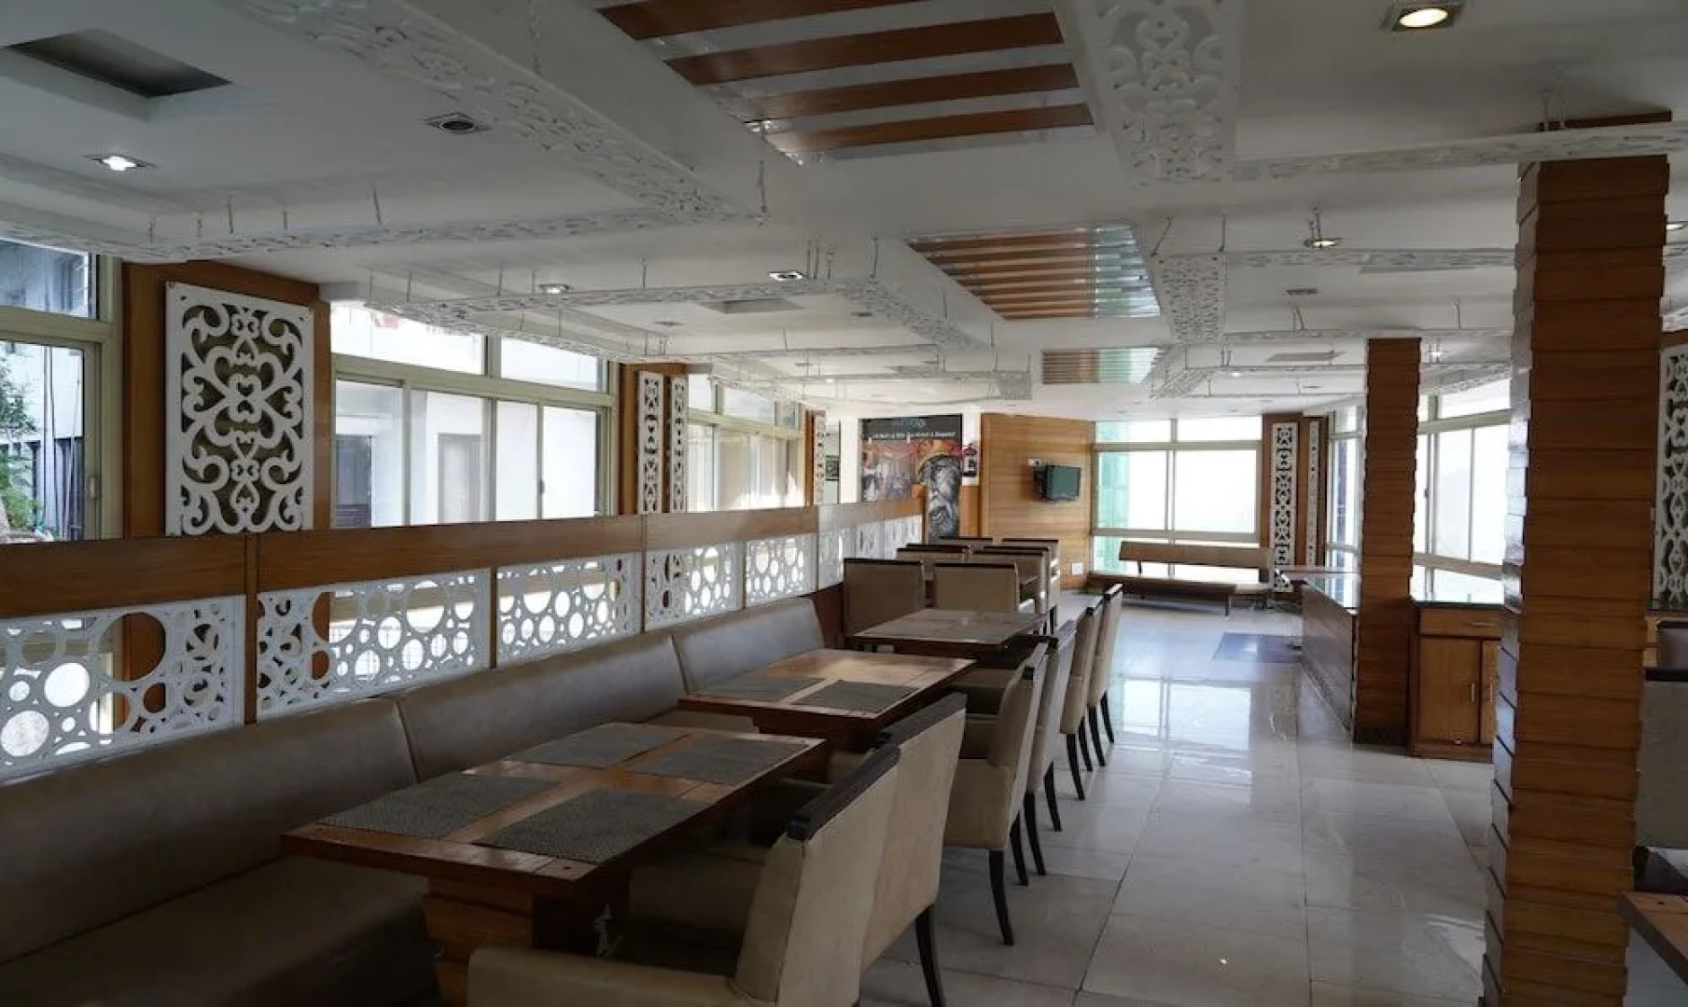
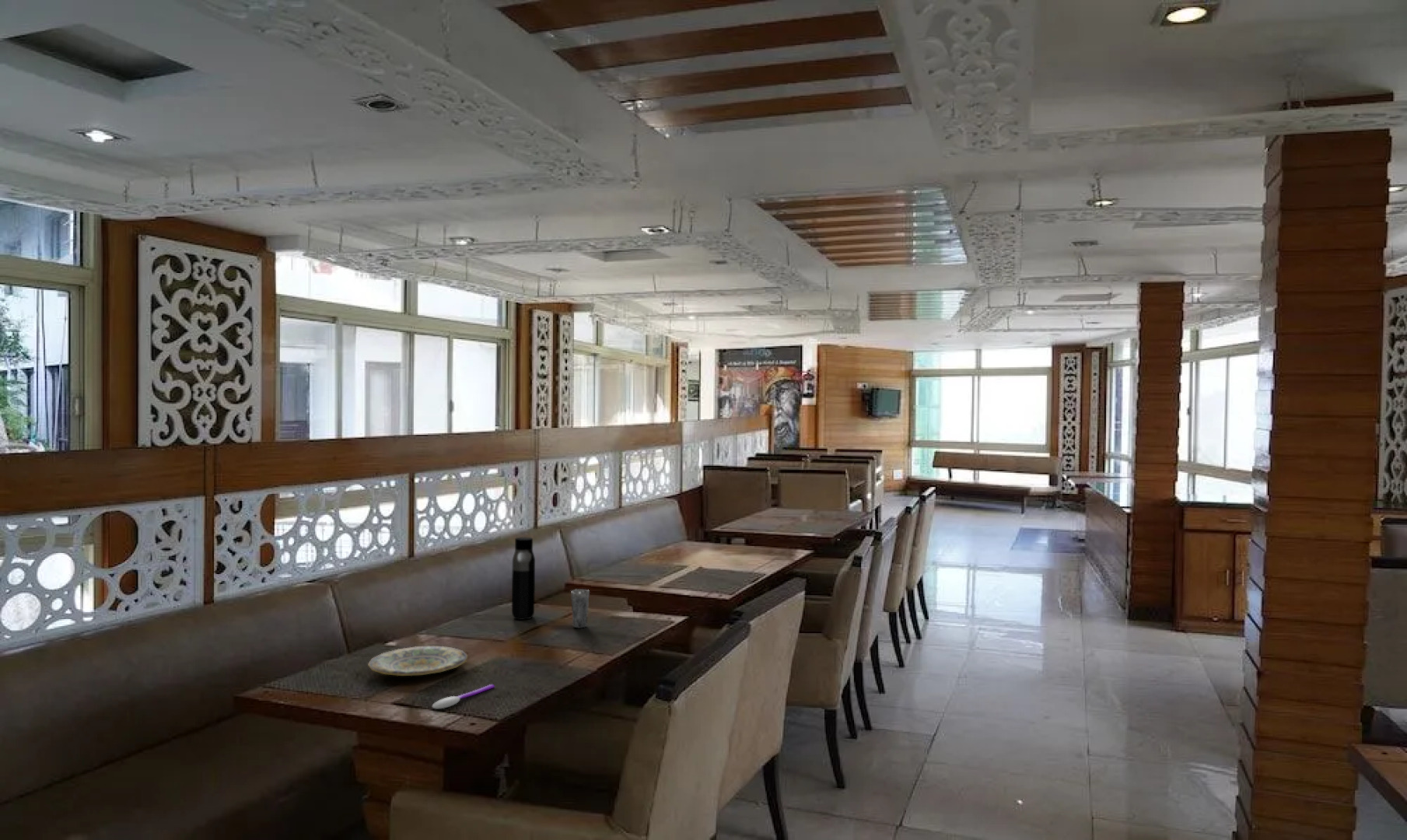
+ water bottle (523, 578)
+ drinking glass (579, 608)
+ plate (418, 664)
+ spoon (464, 695)
